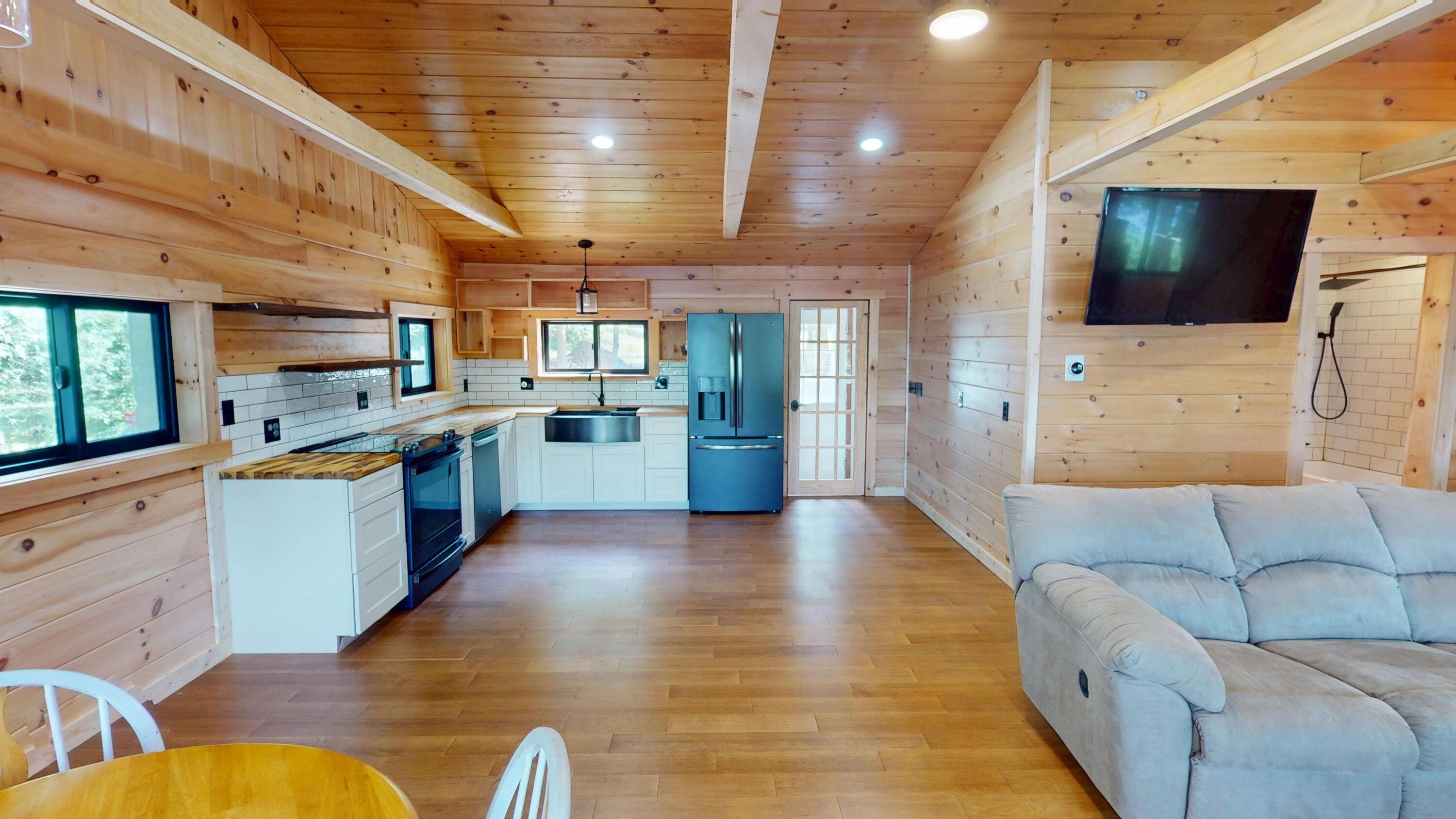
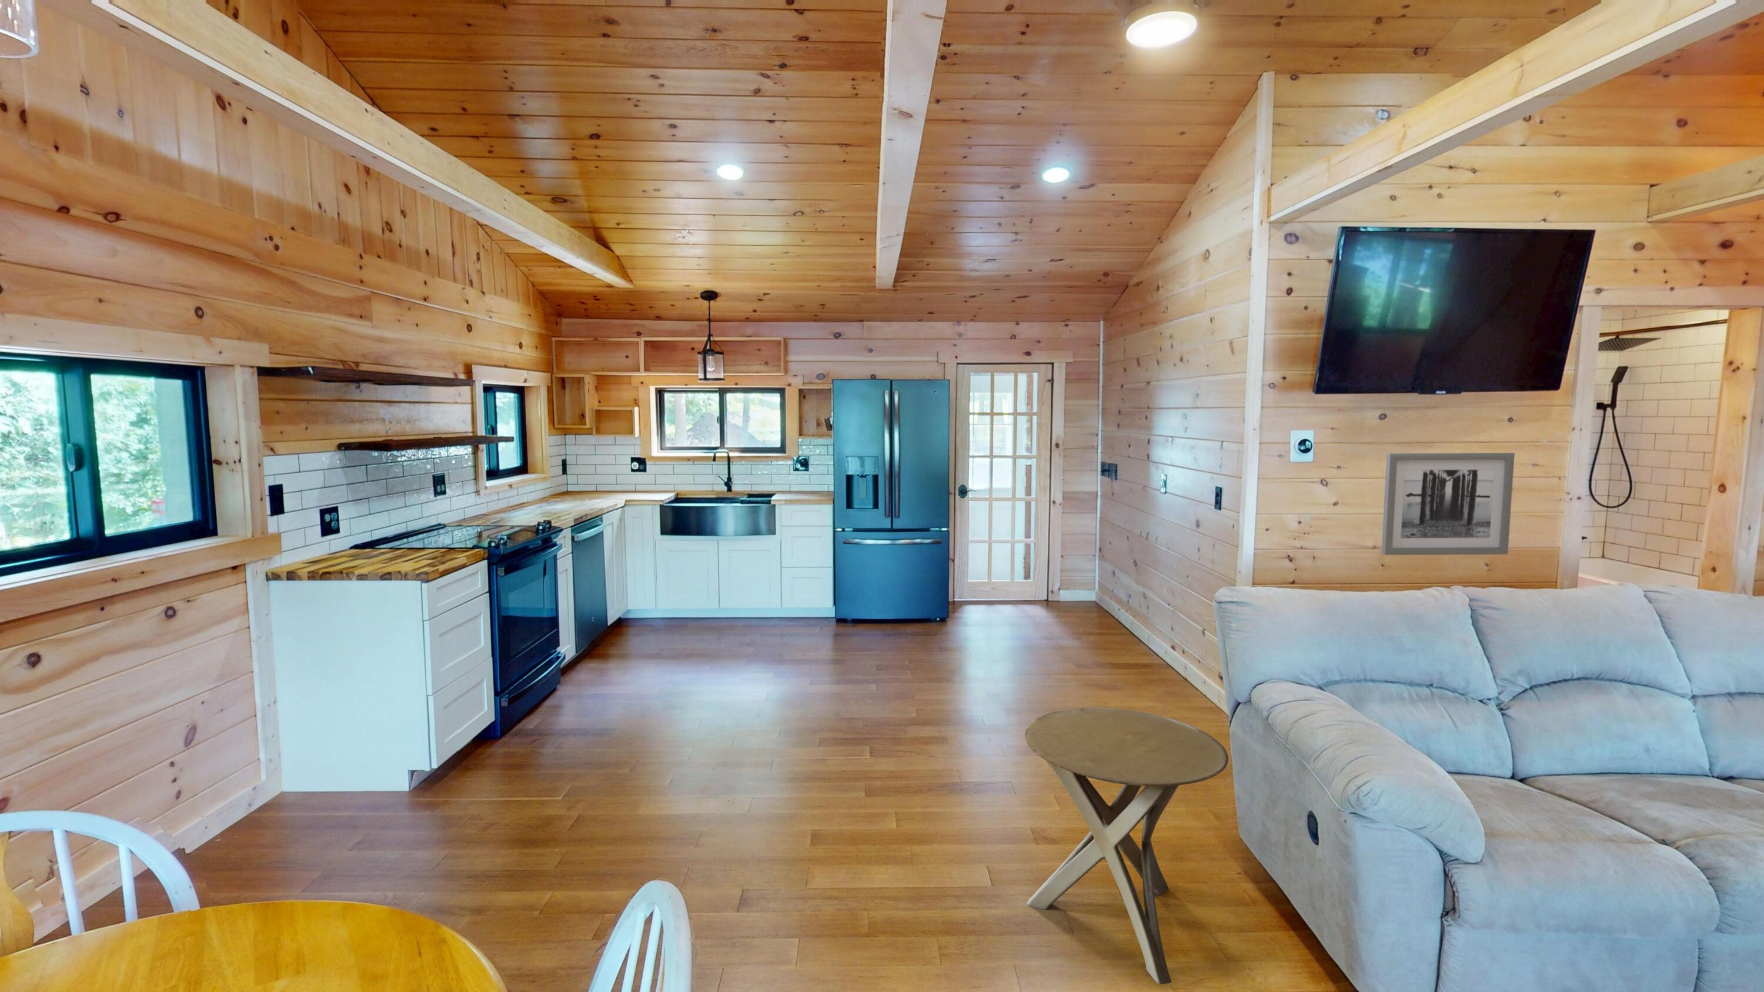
+ wall art (1447, 504)
+ side table (1121, 830)
